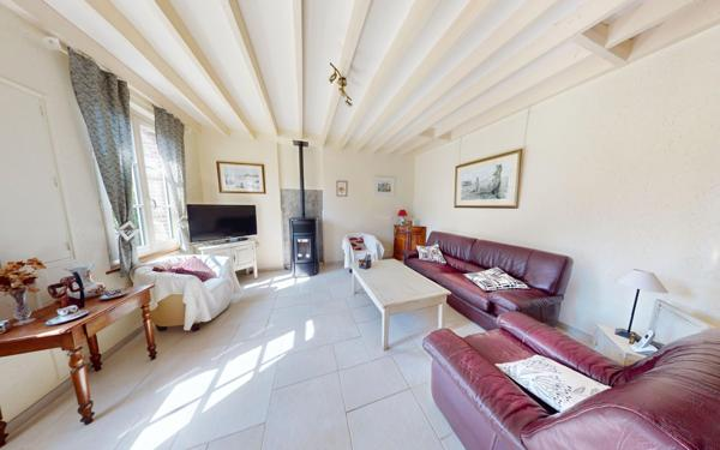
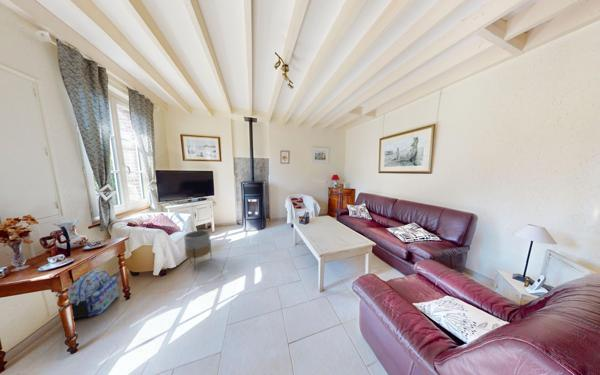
+ backpack (92, 289)
+ planter (197, 248)
